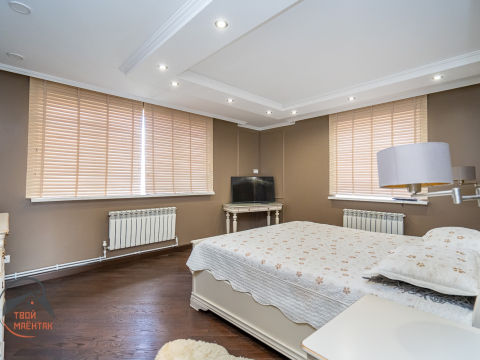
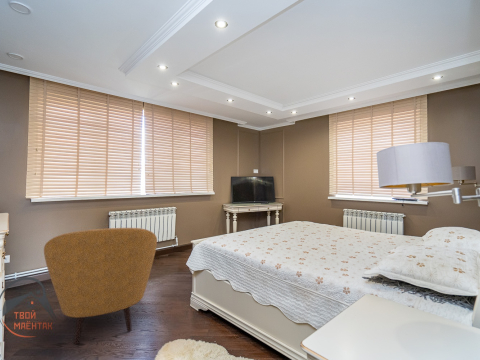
+ armchair (106, 272)
